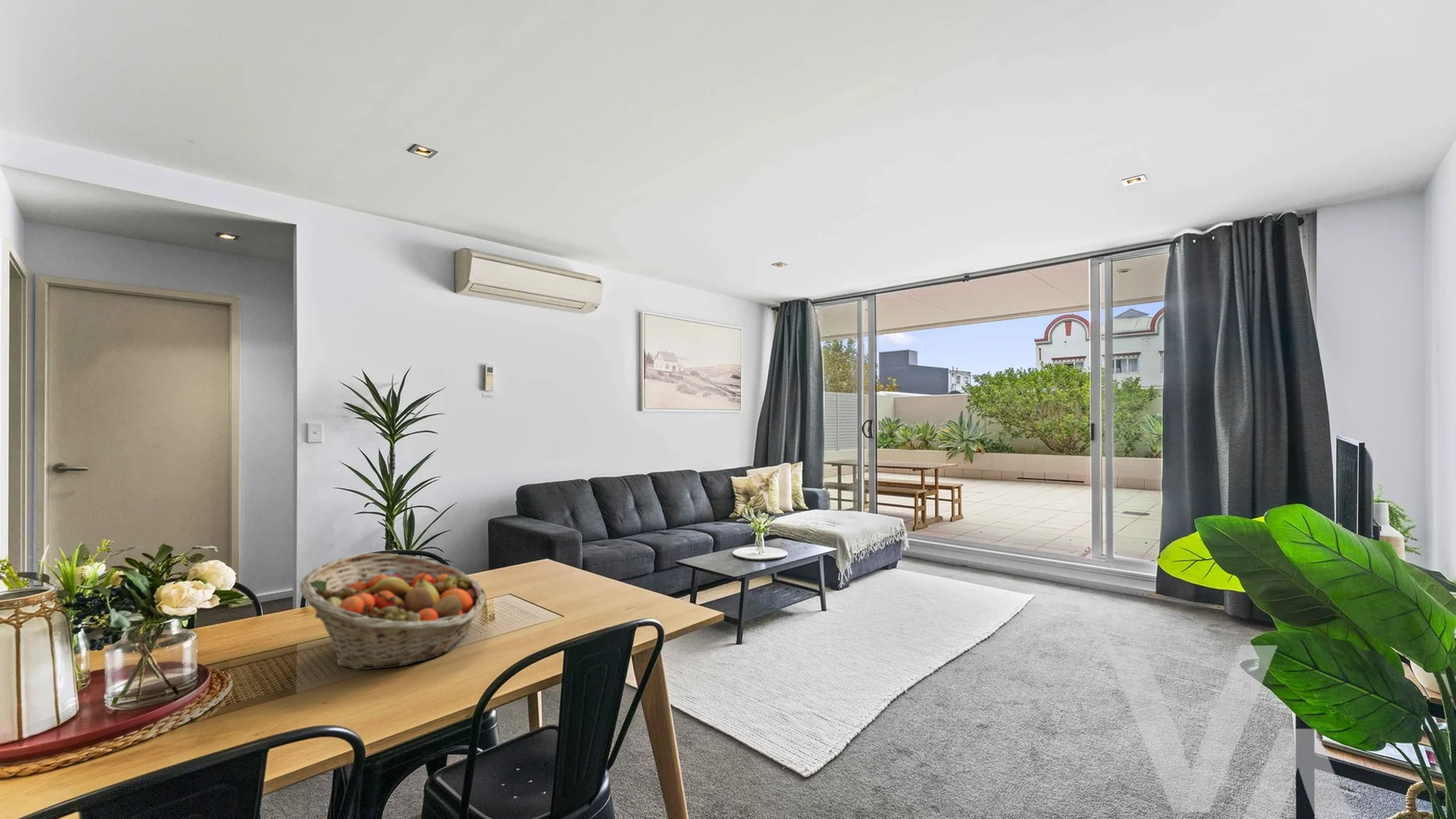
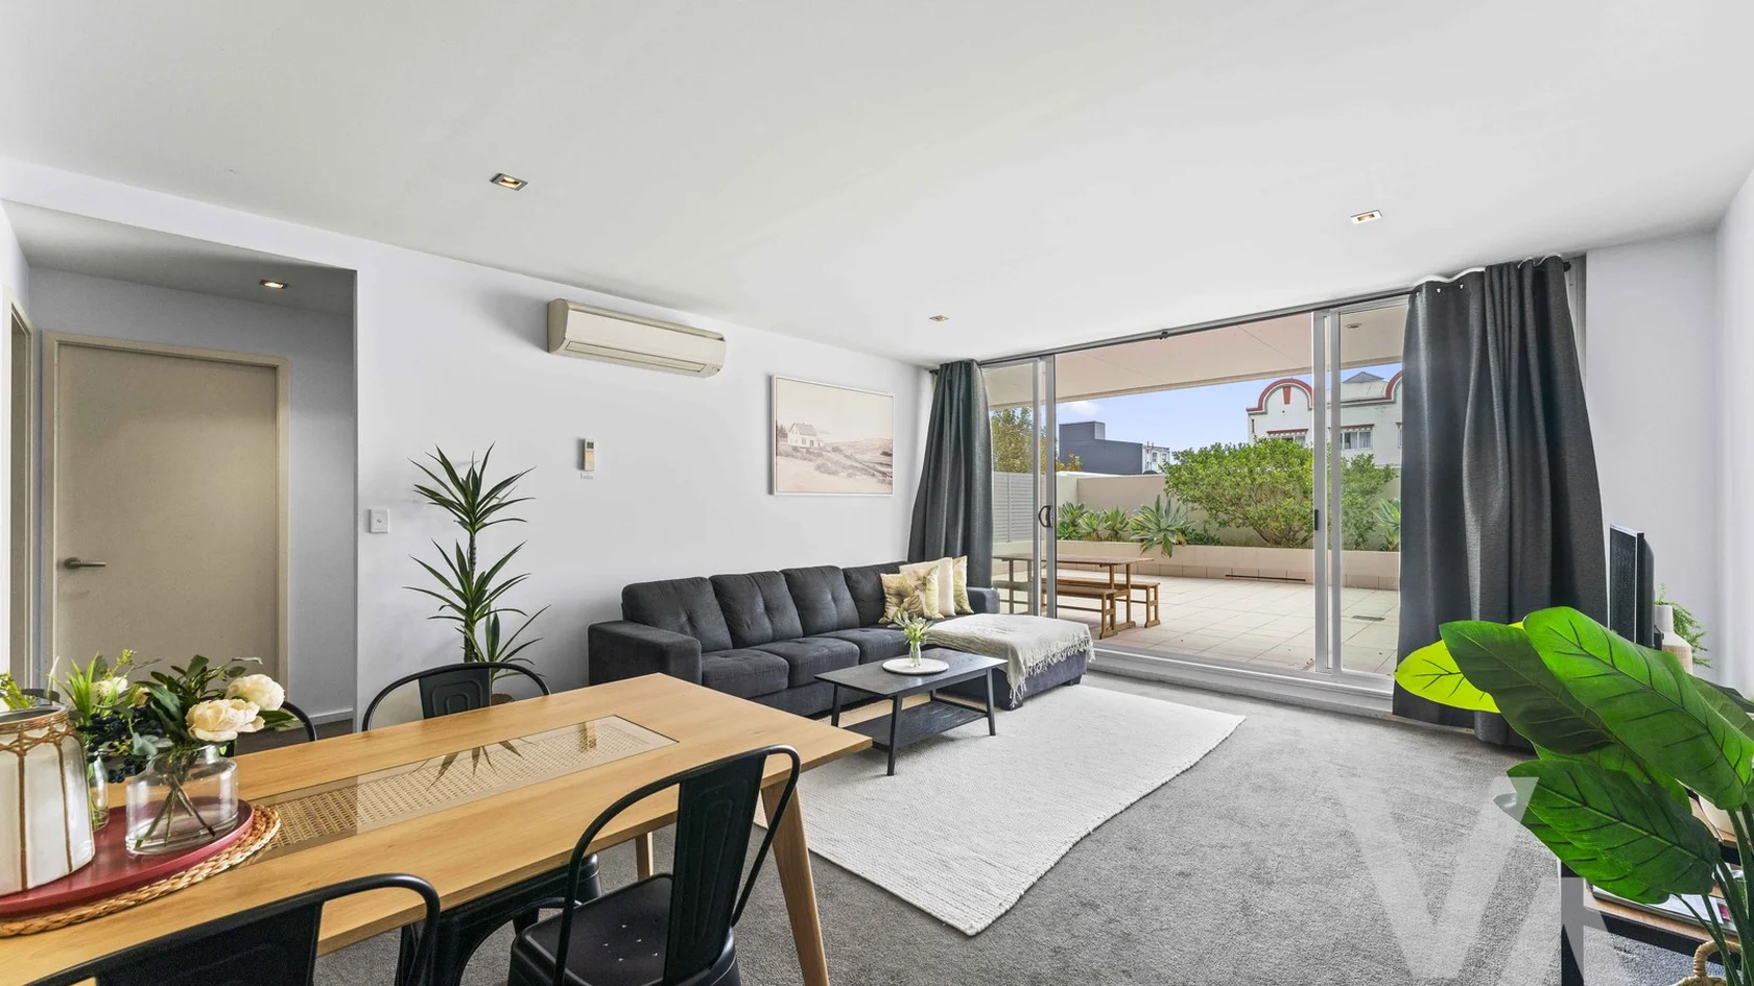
- fruit basket (400, 602)
